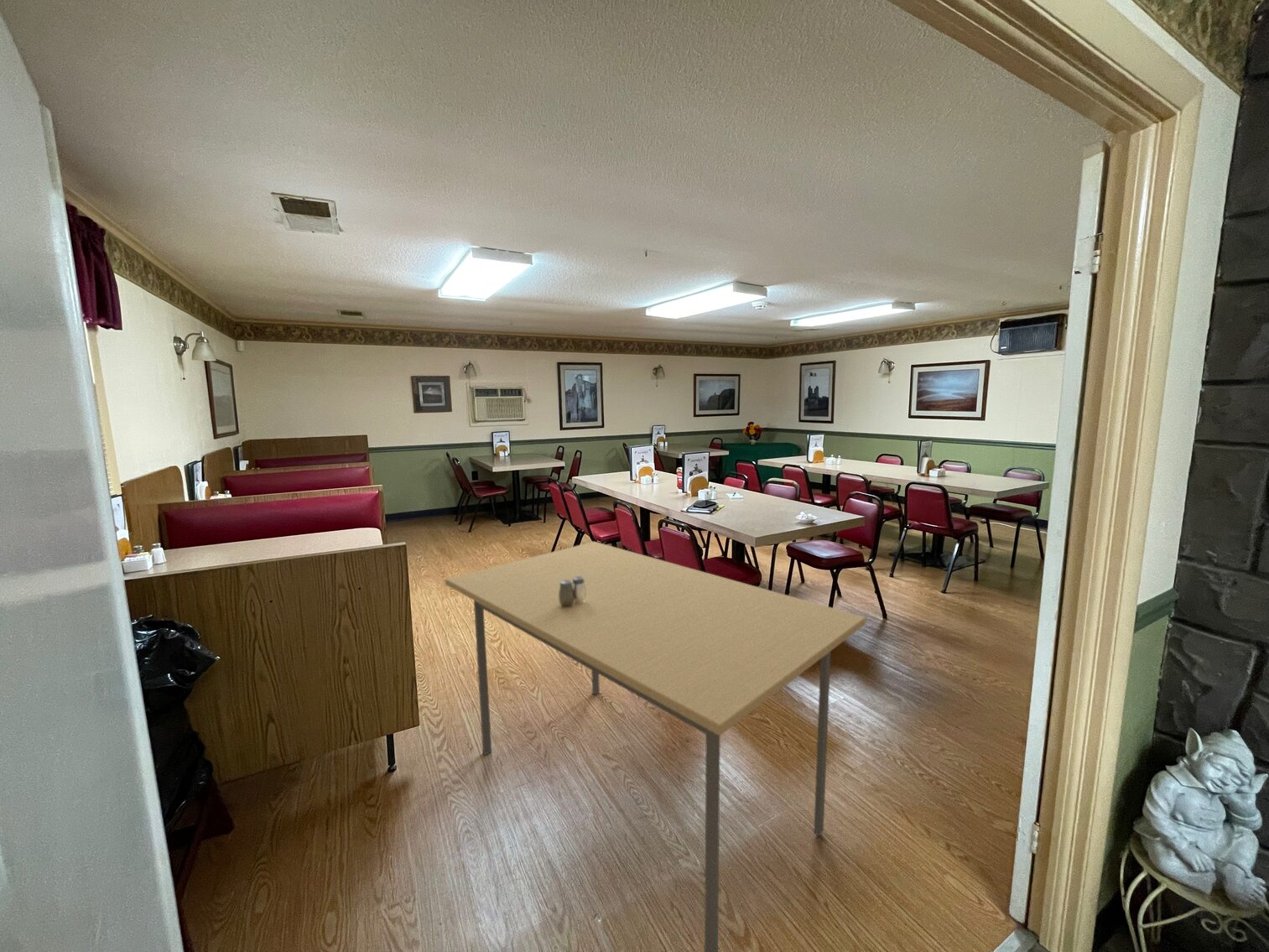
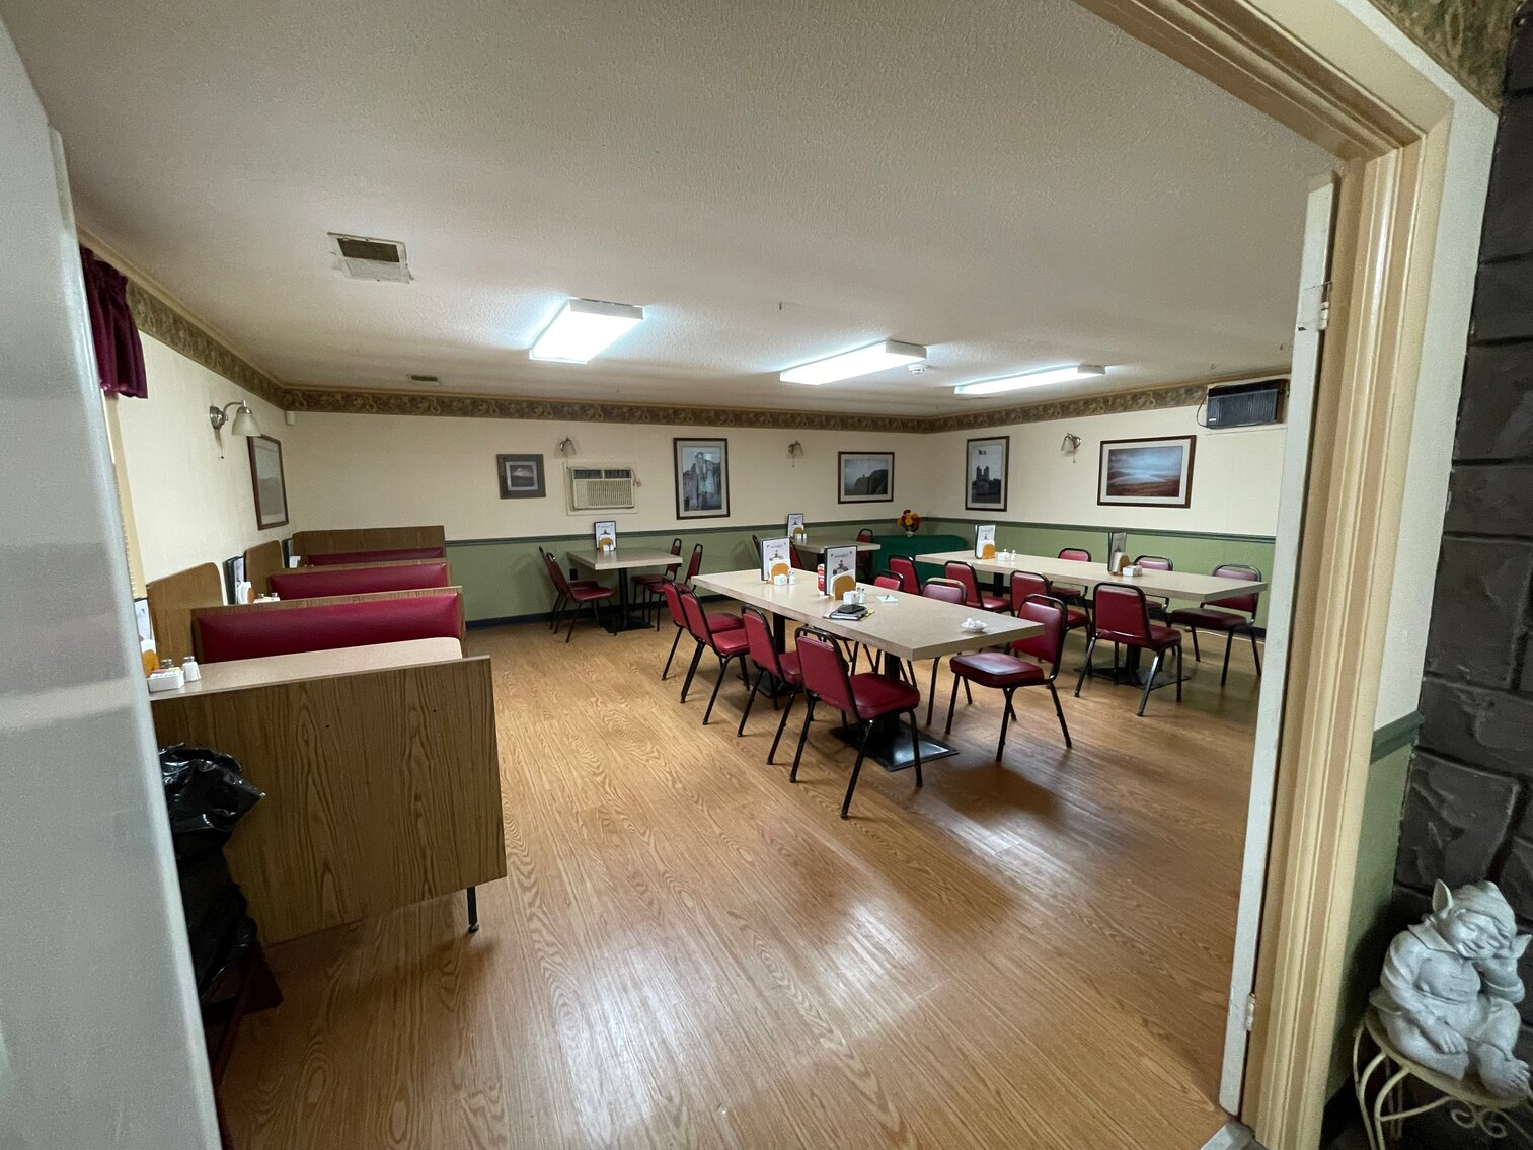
- dining table (633, 693)
- salt and pepper shaker (572, 590)
